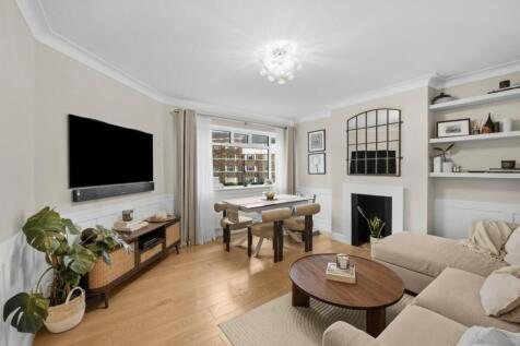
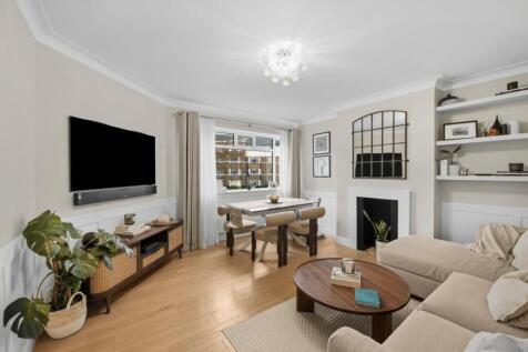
+ book (366, 296)
